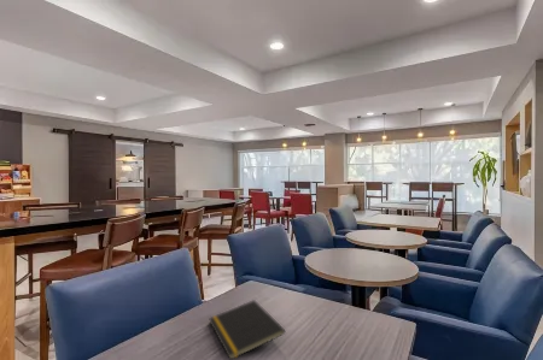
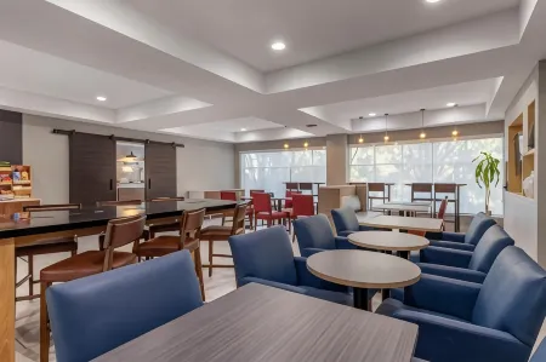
- notepad (244, 325)
